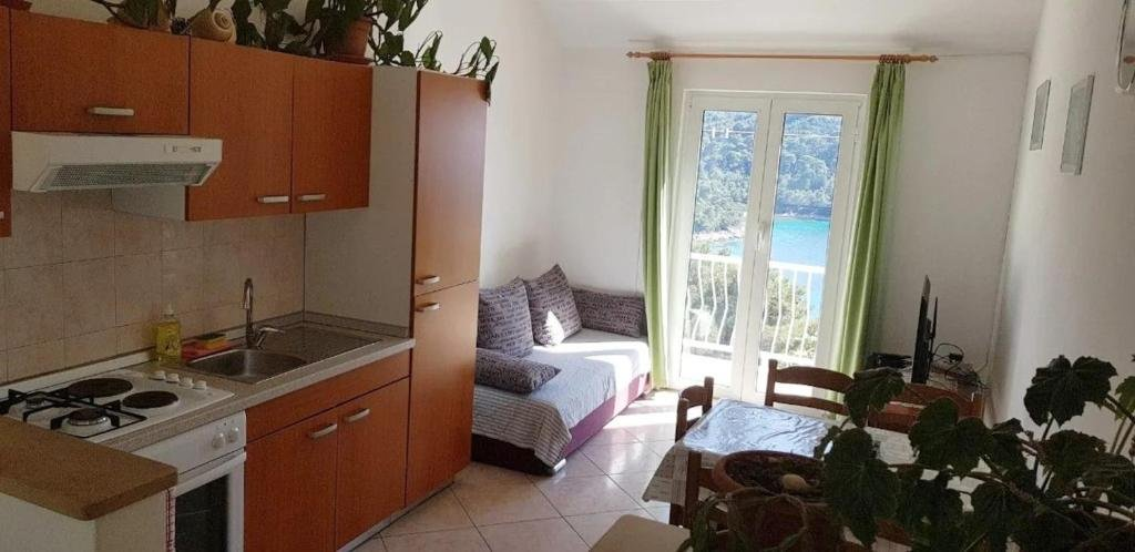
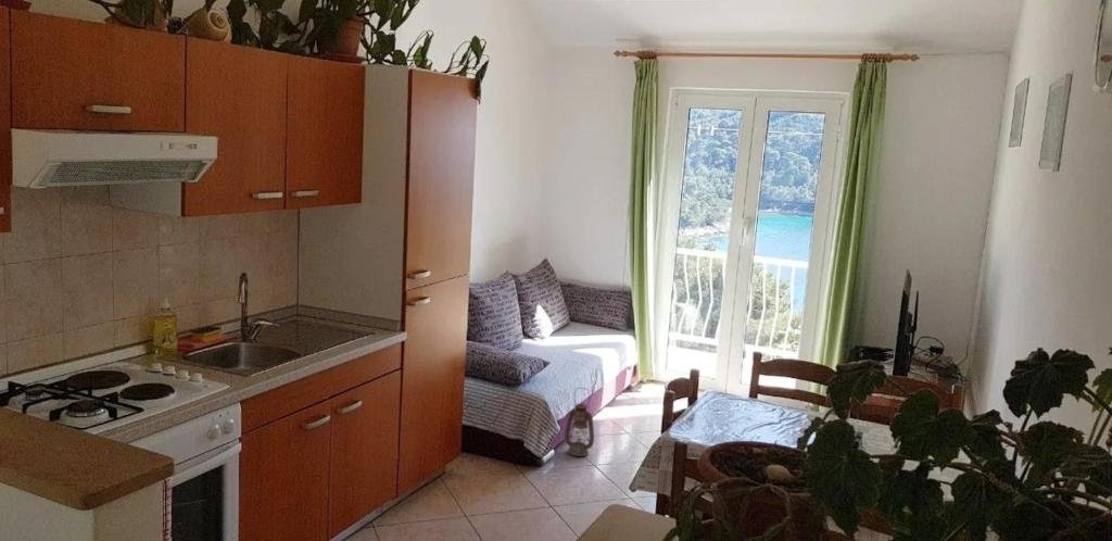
+ lantern (580, 420)
